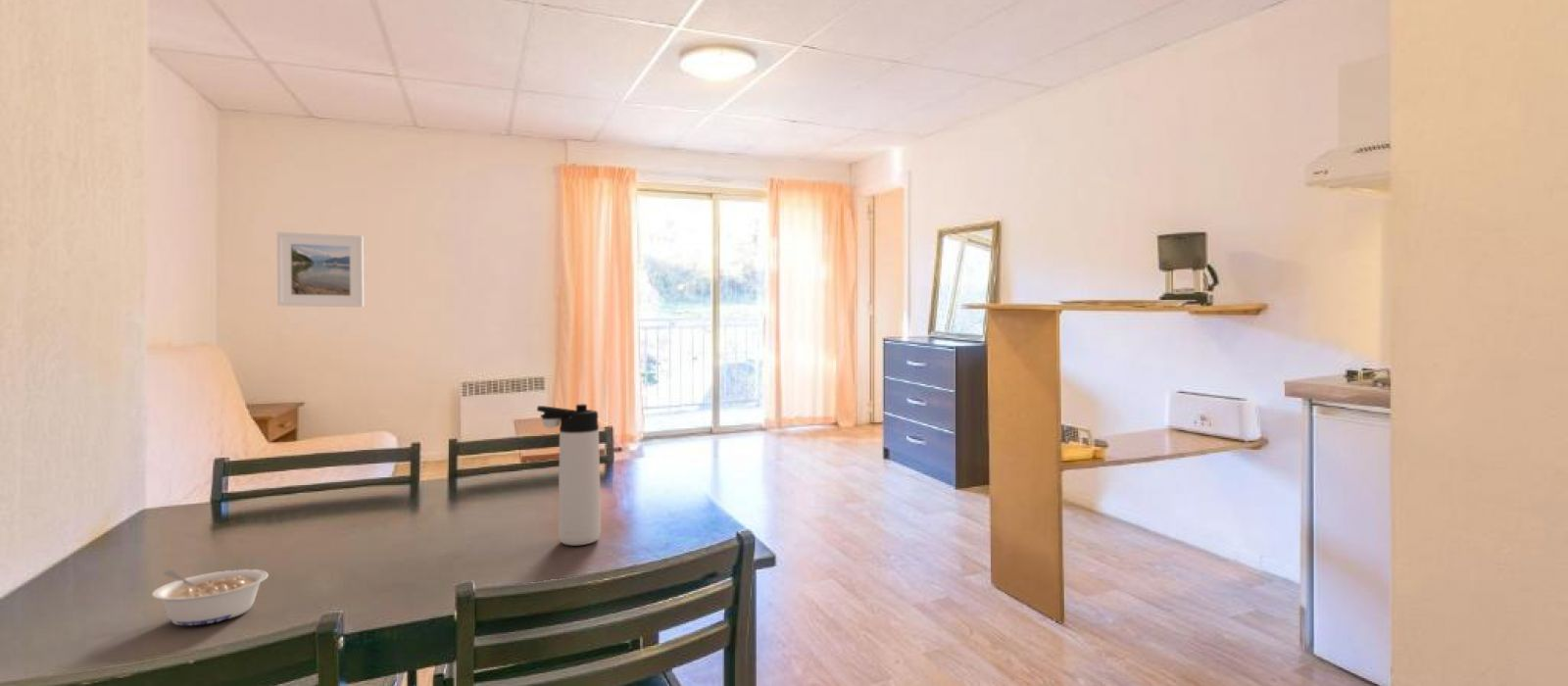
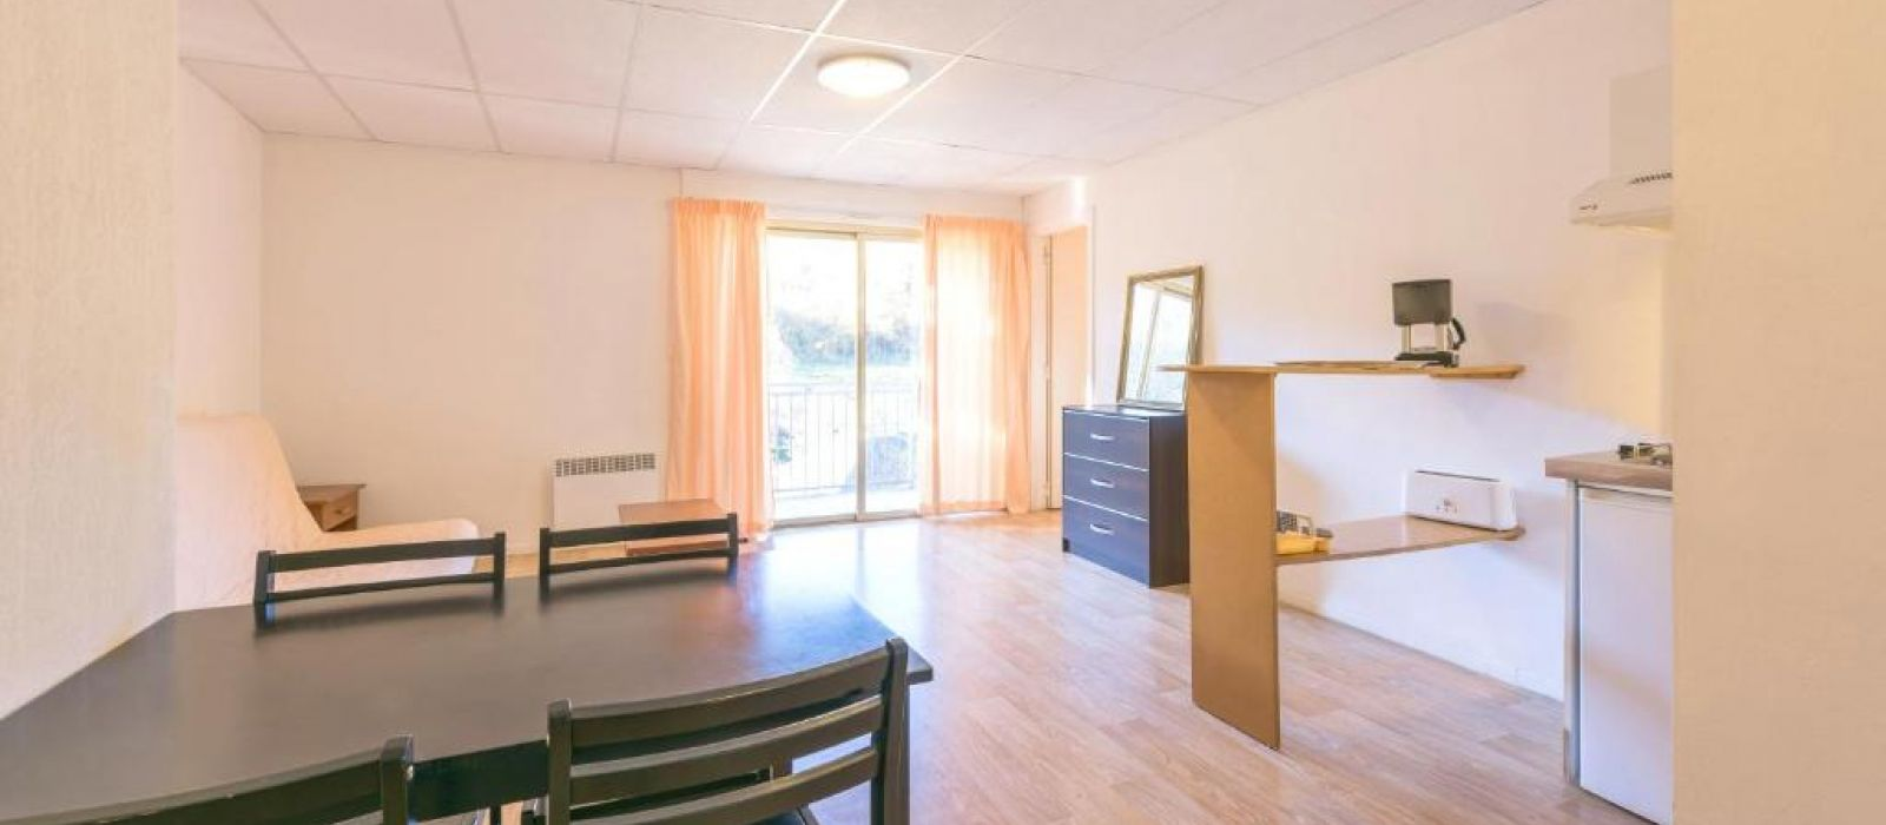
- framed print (320, 270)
- thermos bottle (569, 472)
- legume (208, 596)
